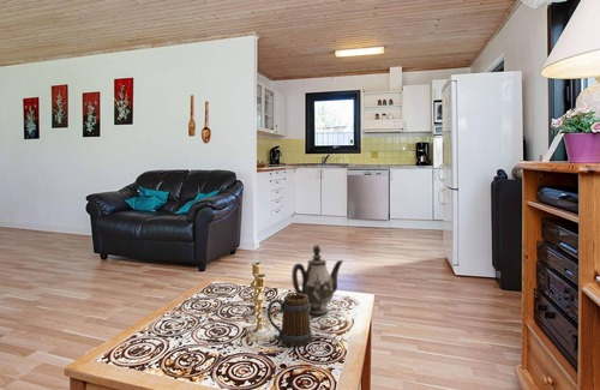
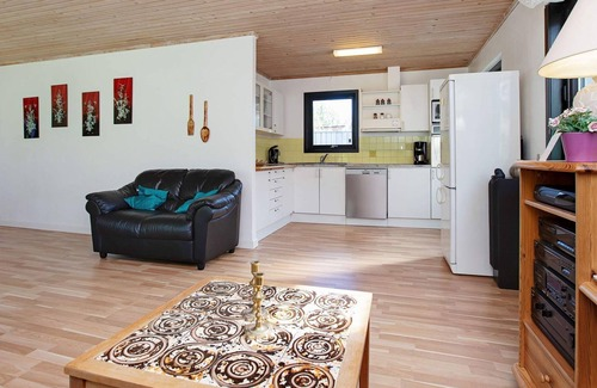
- teapot (318, 277)
- mug (289, 318)
